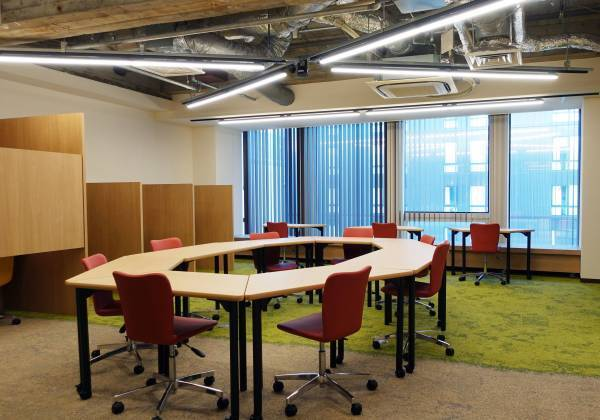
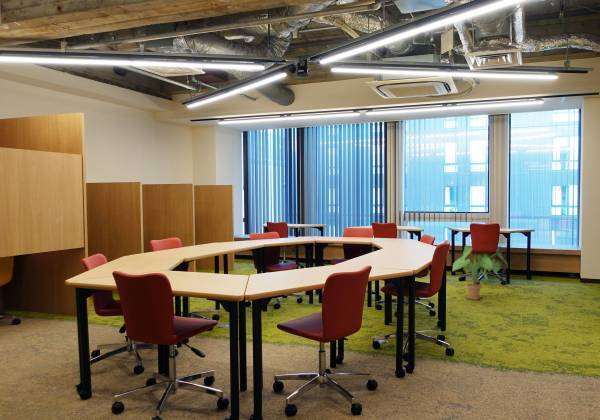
+ house plant (476, 273)
